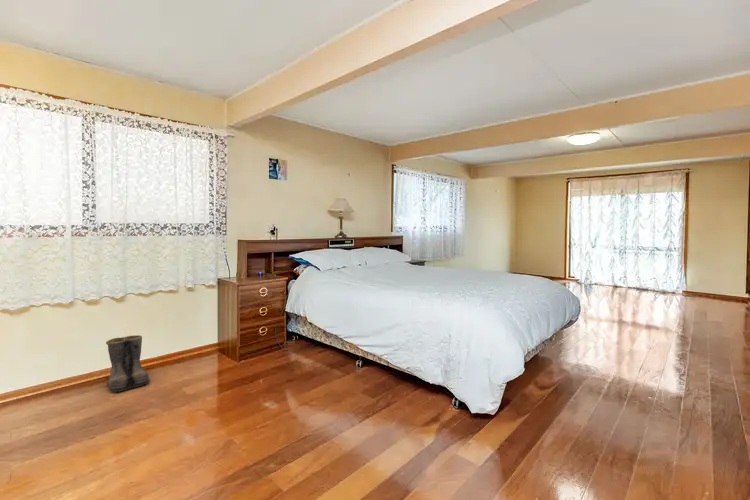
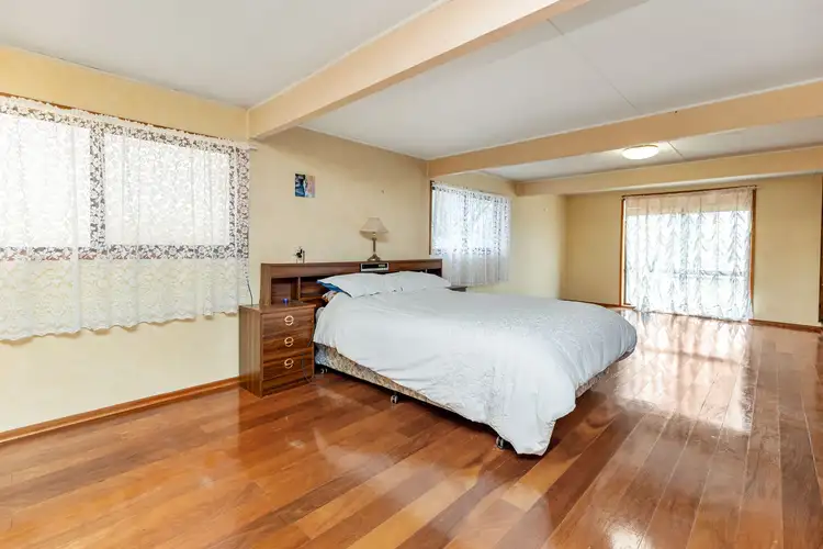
- boots (127, 361)
